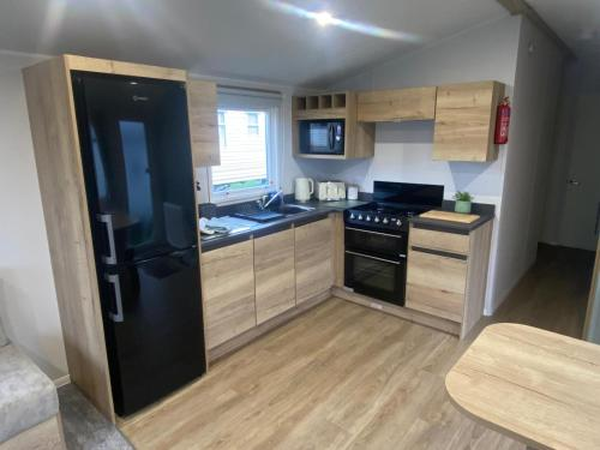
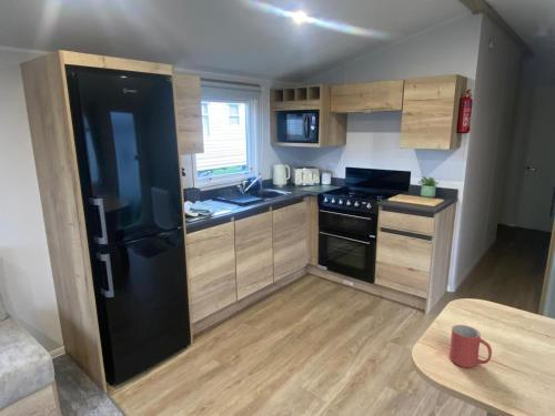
+ mug (470, 347)
